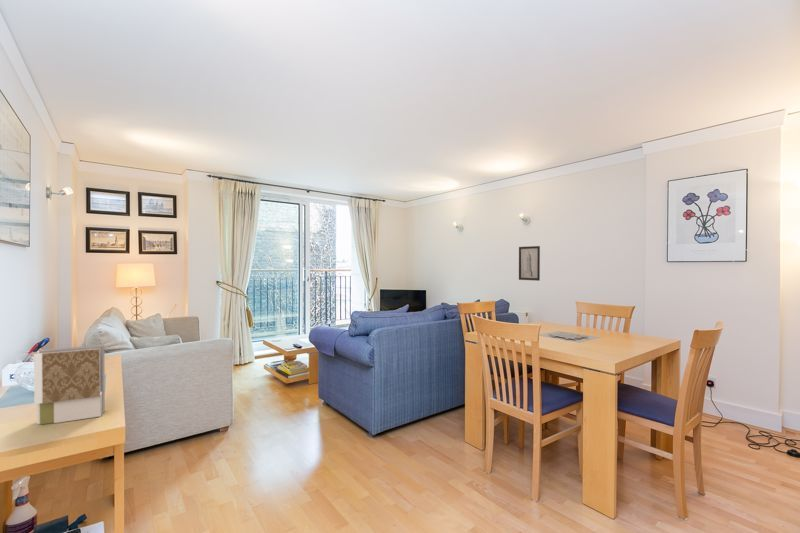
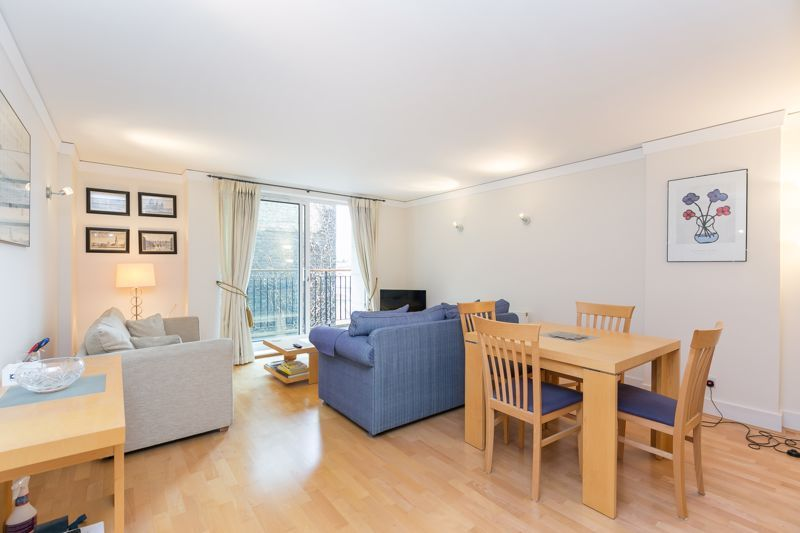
- wall art (529, 263)
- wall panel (71, 383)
